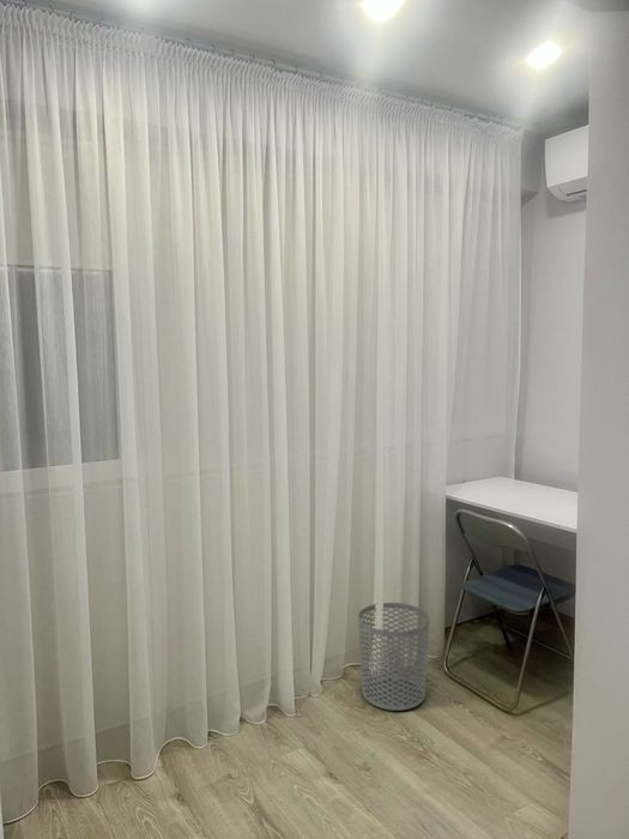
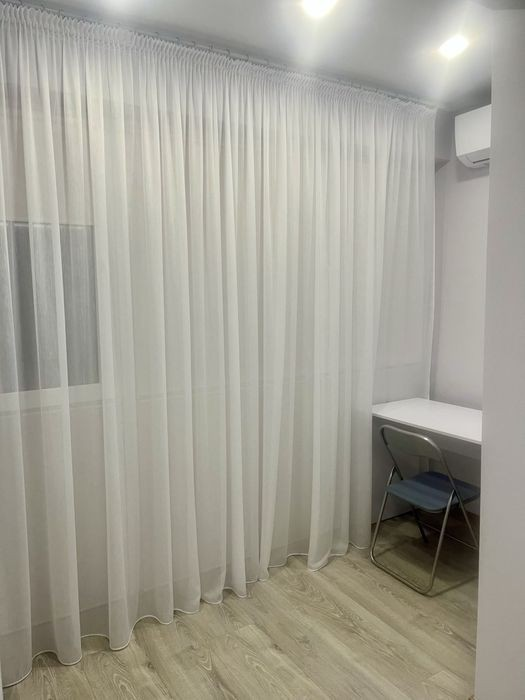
- waste bin (393, 654)
